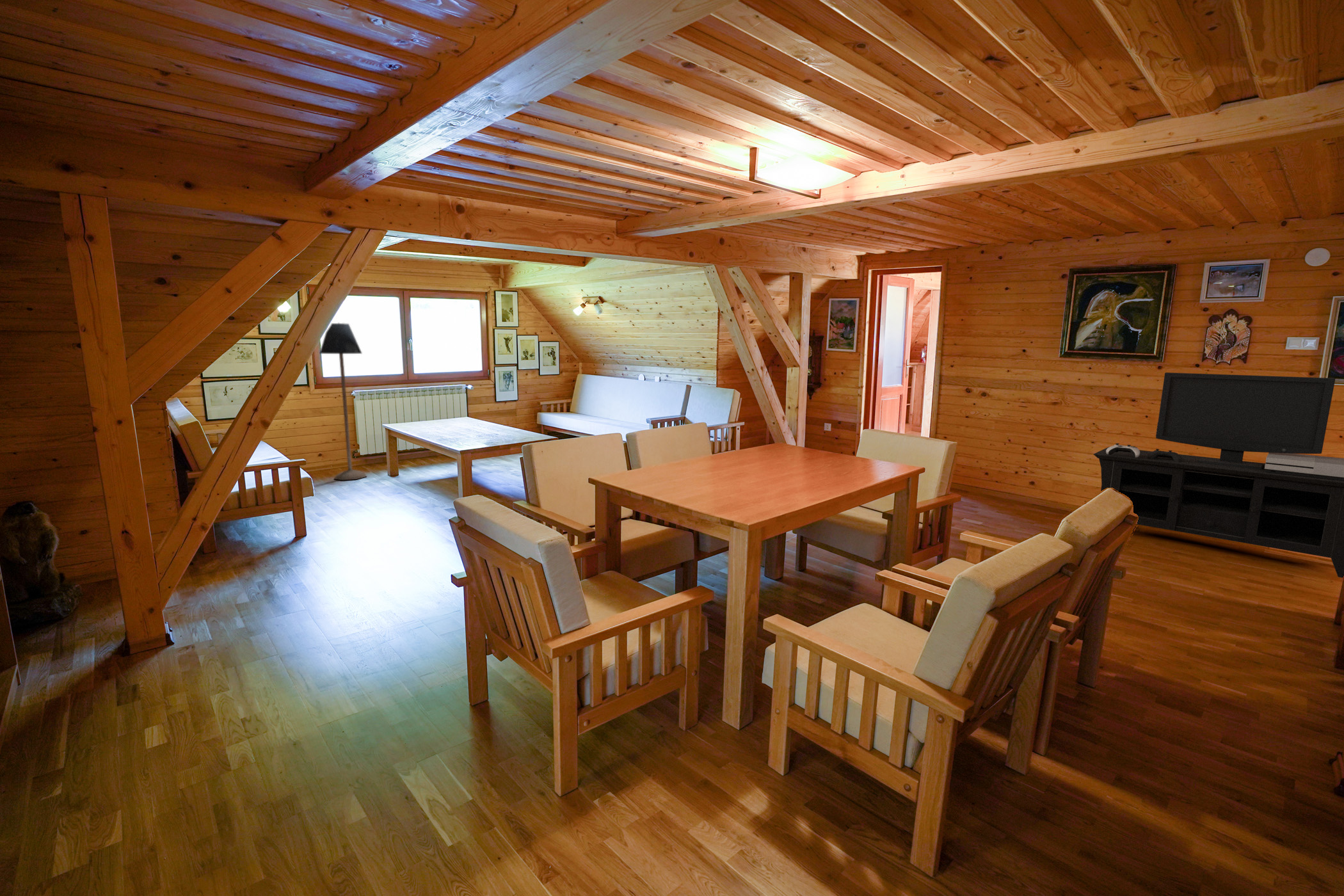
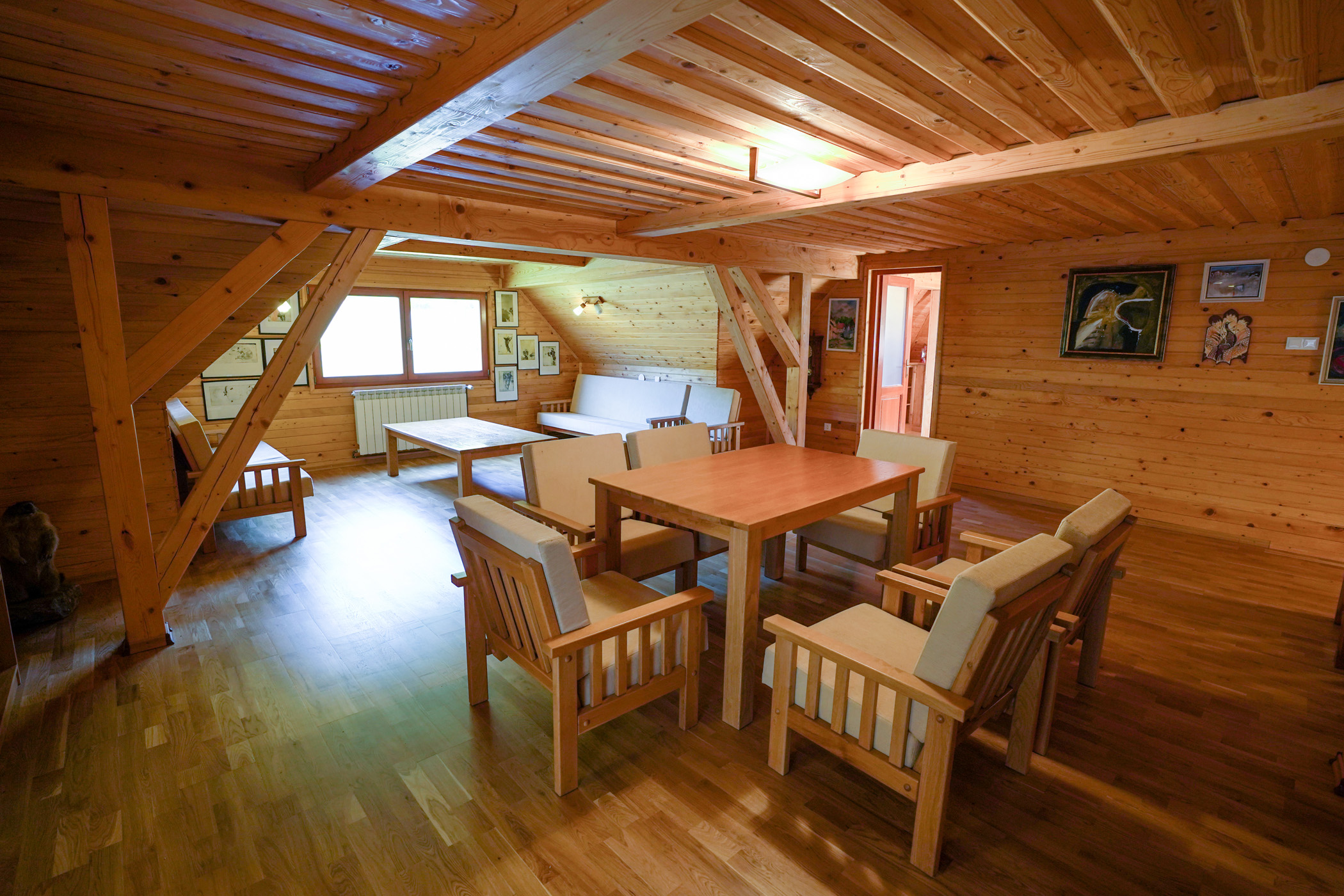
- floor lamp (345, 401)
- media console (1222, 462)
